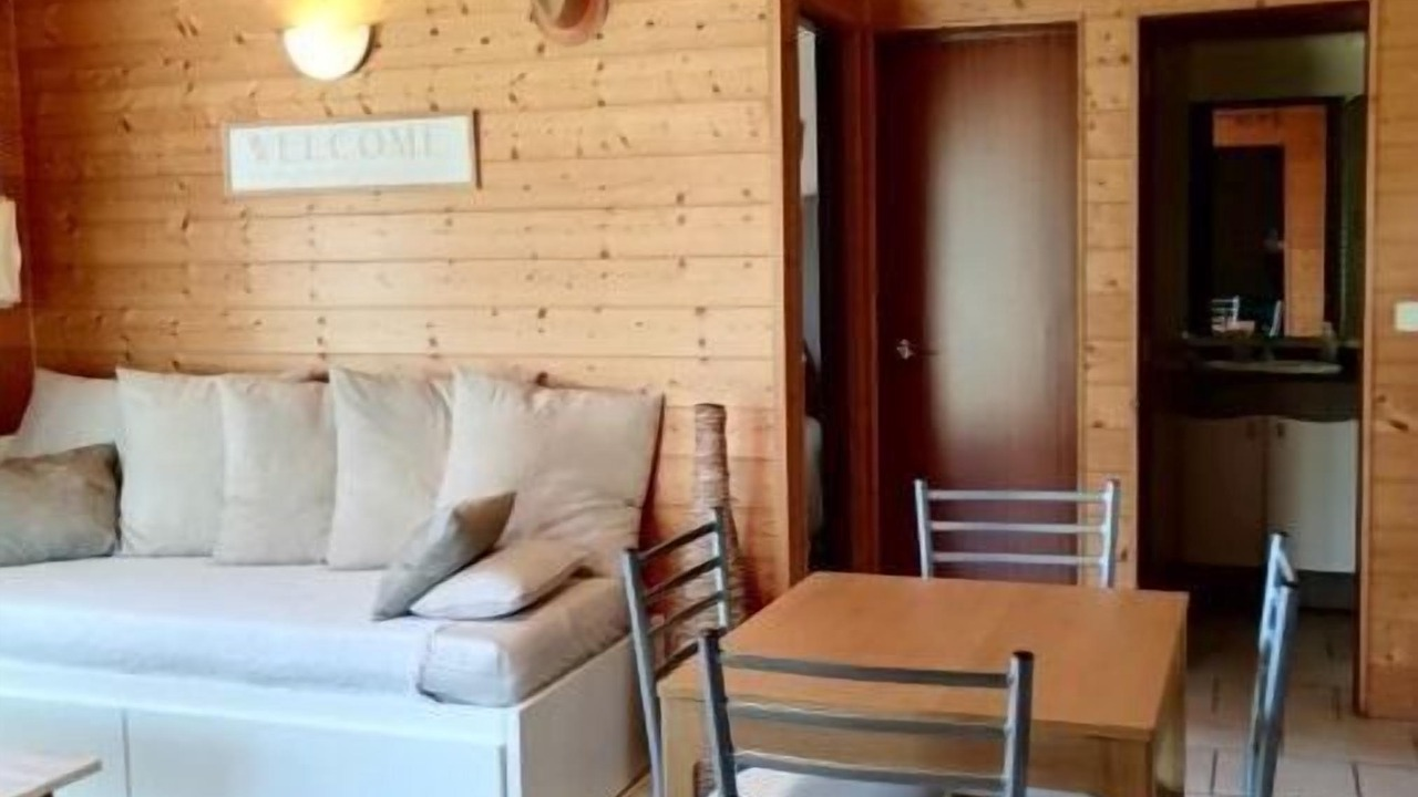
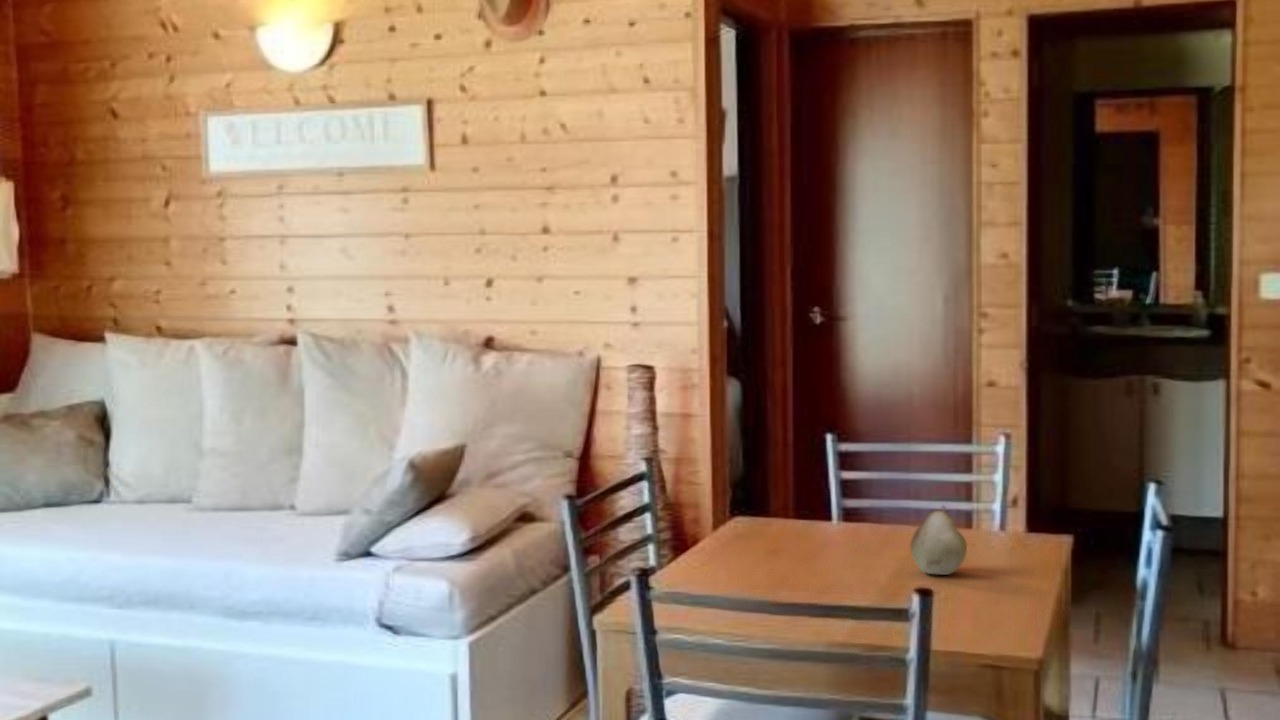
+ fruit (939, 540)
